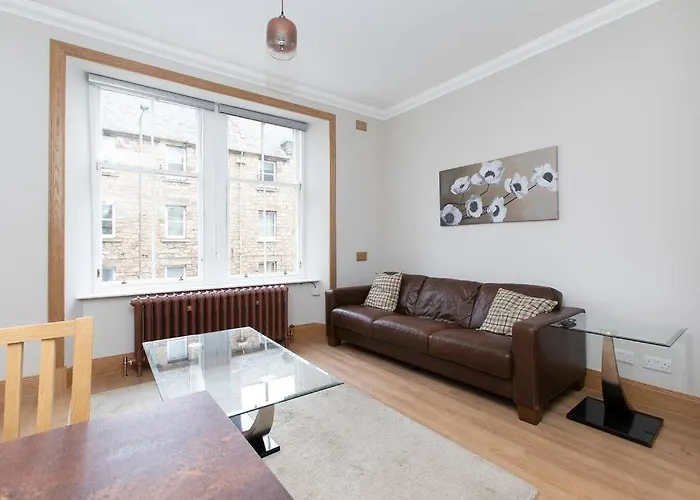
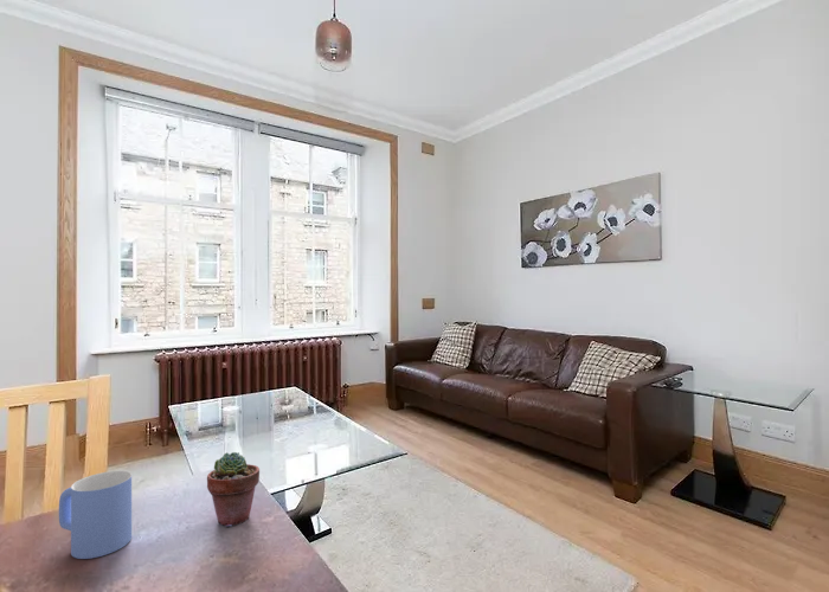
+ mug (95, 509)
+ potted succulent (233, 484)
